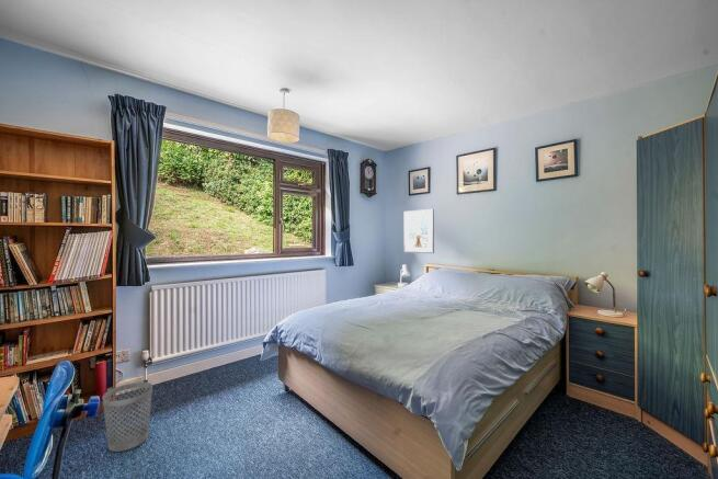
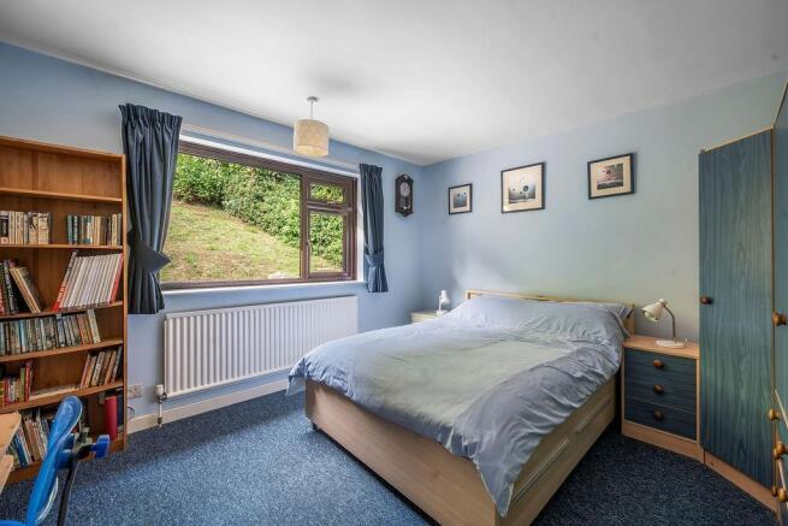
- picture frame (418, 231)
- wastebasket (127, 415)
